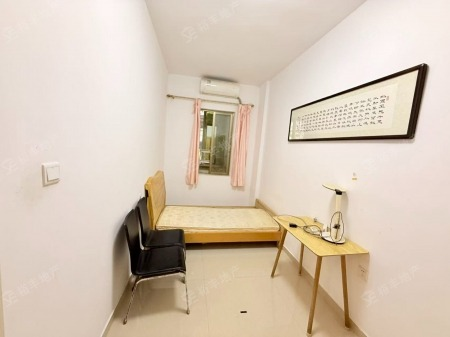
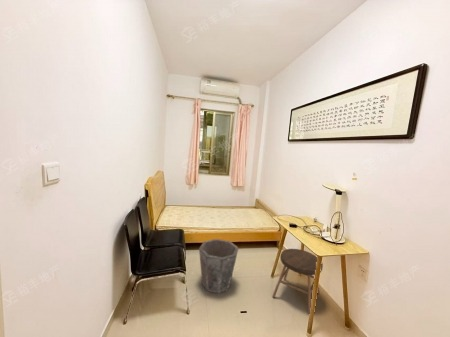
+ waste bin (217, 265)
+ stool (300, 273)
